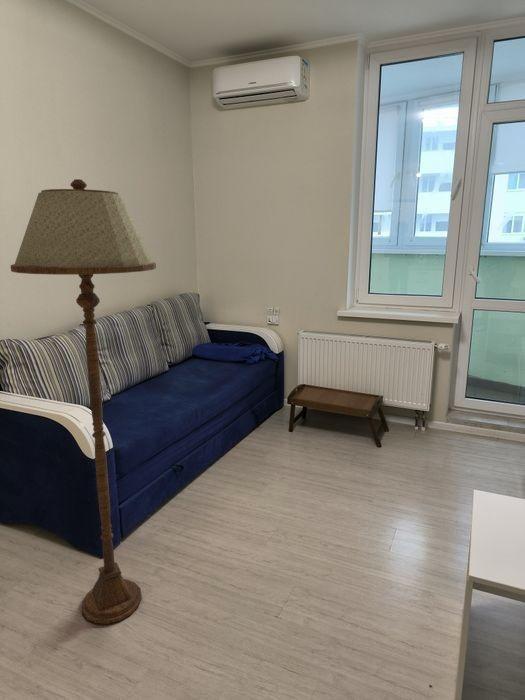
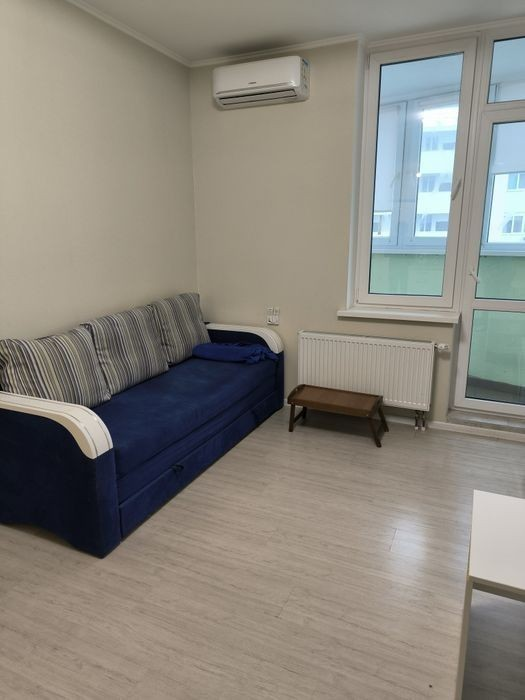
- floor lamp (98, 412)
